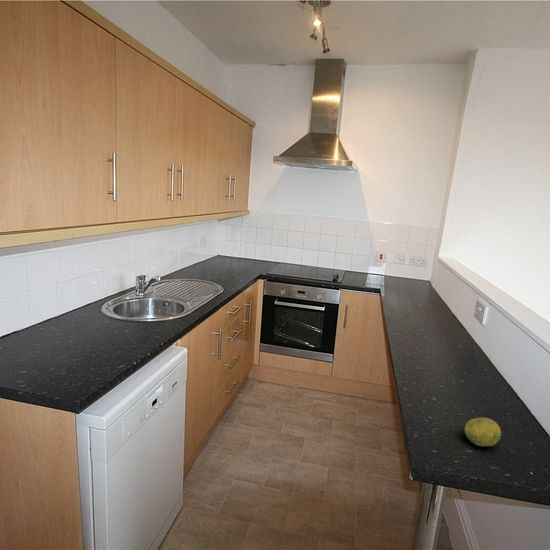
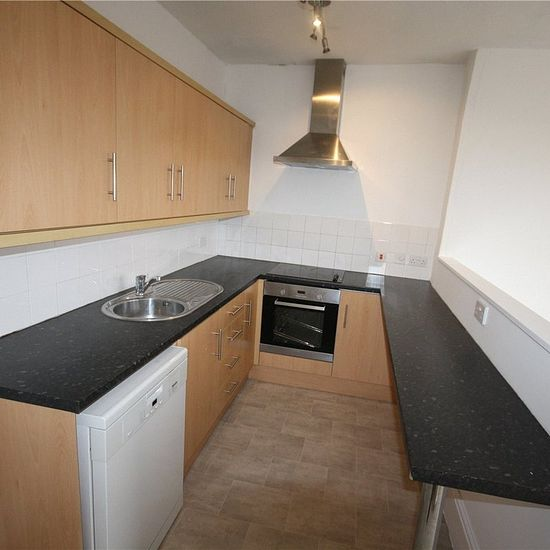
- fruit (482, 431)
